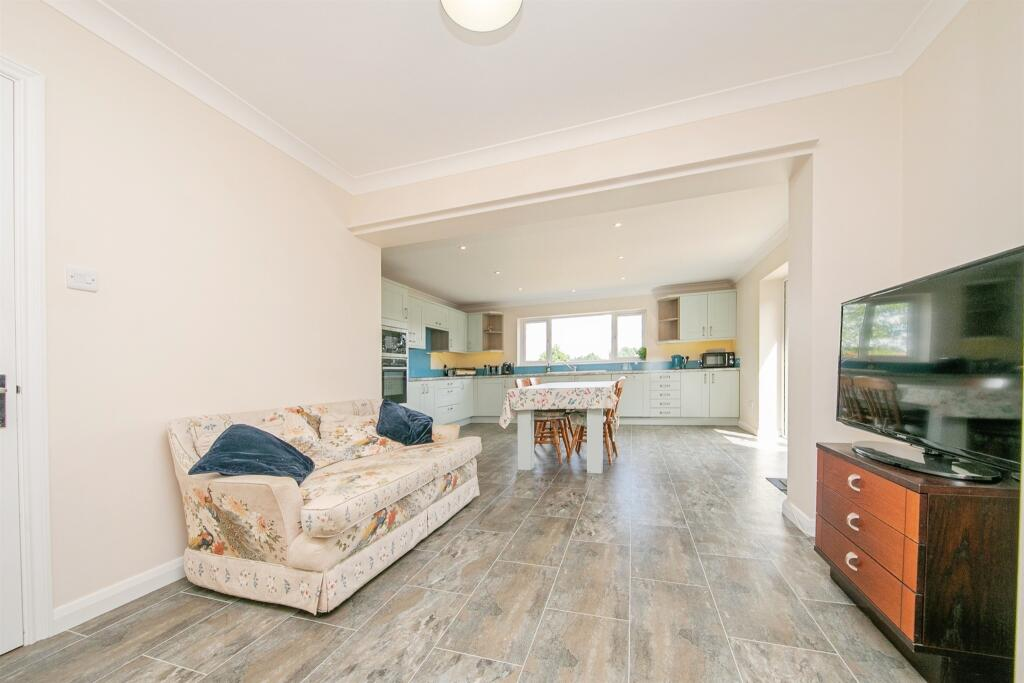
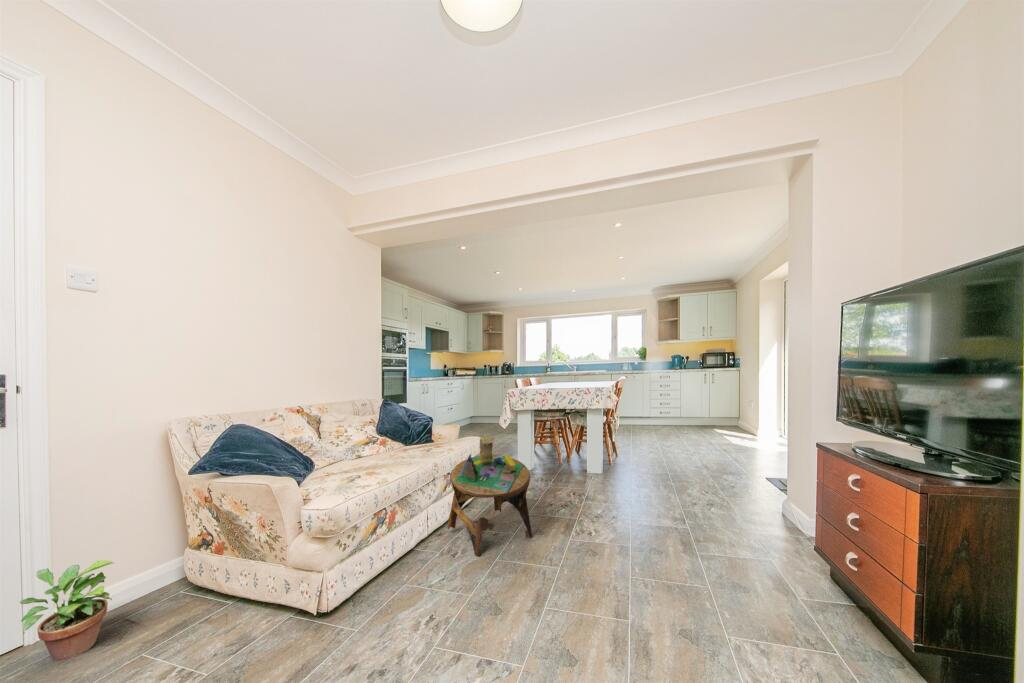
+ side table (489, 487)
+ potted plant (61, 611)
